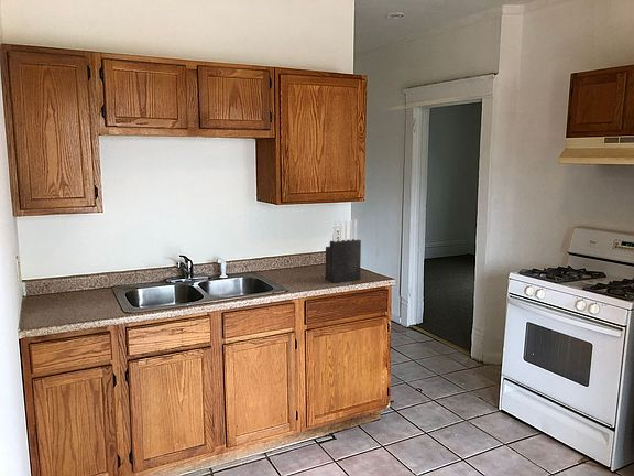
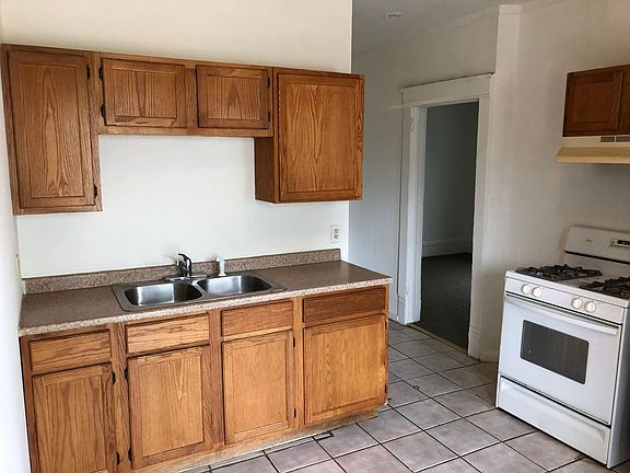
- knife block (341, 249)
